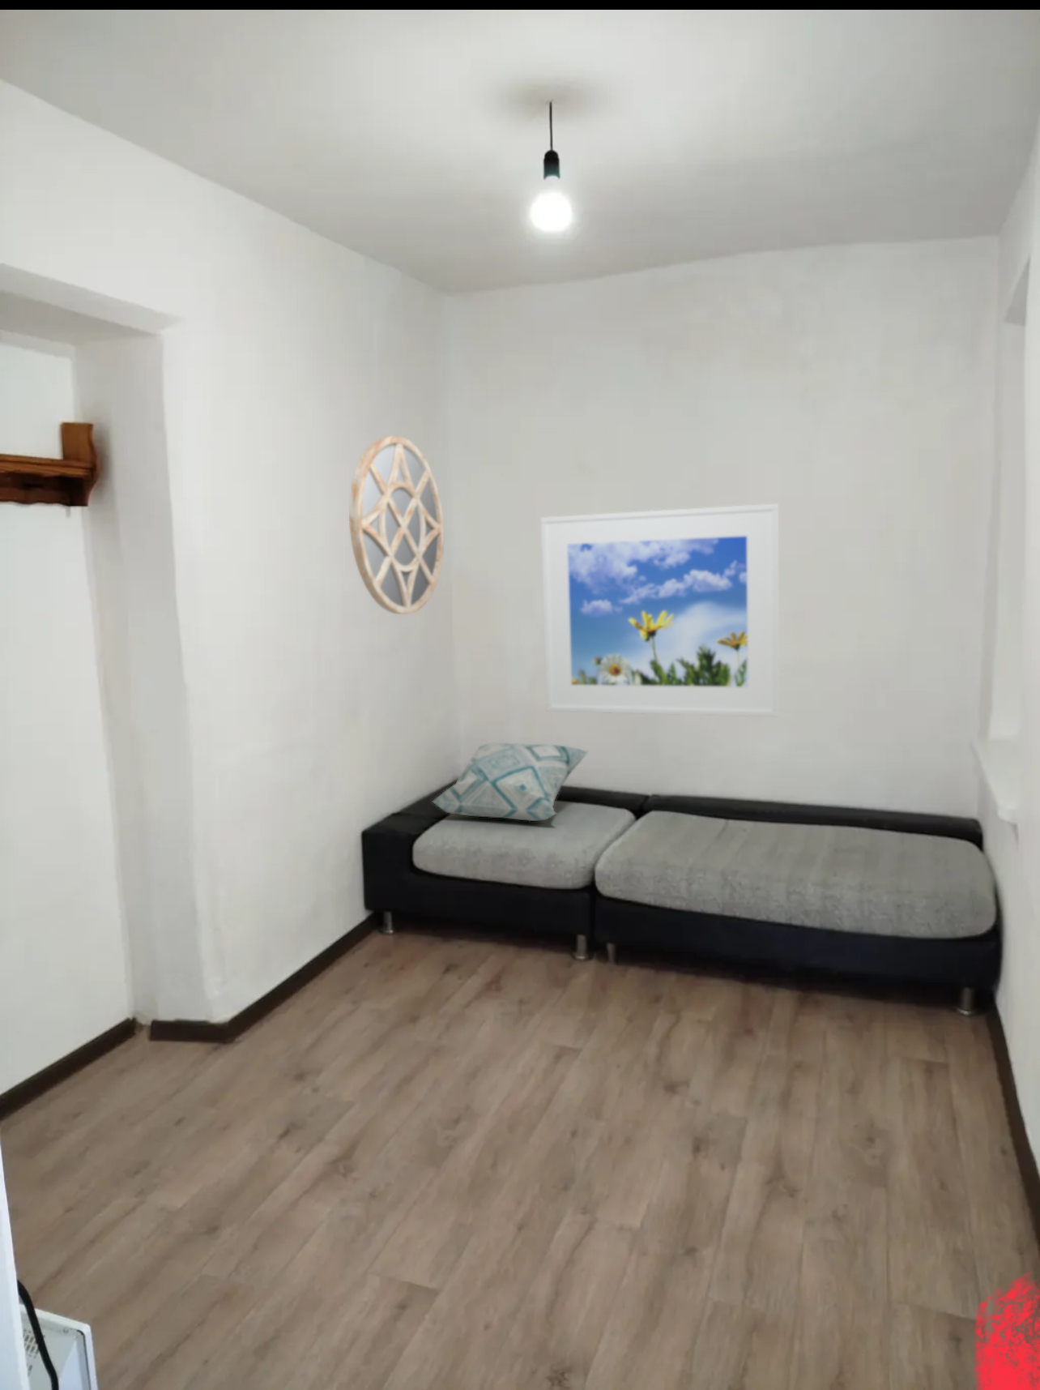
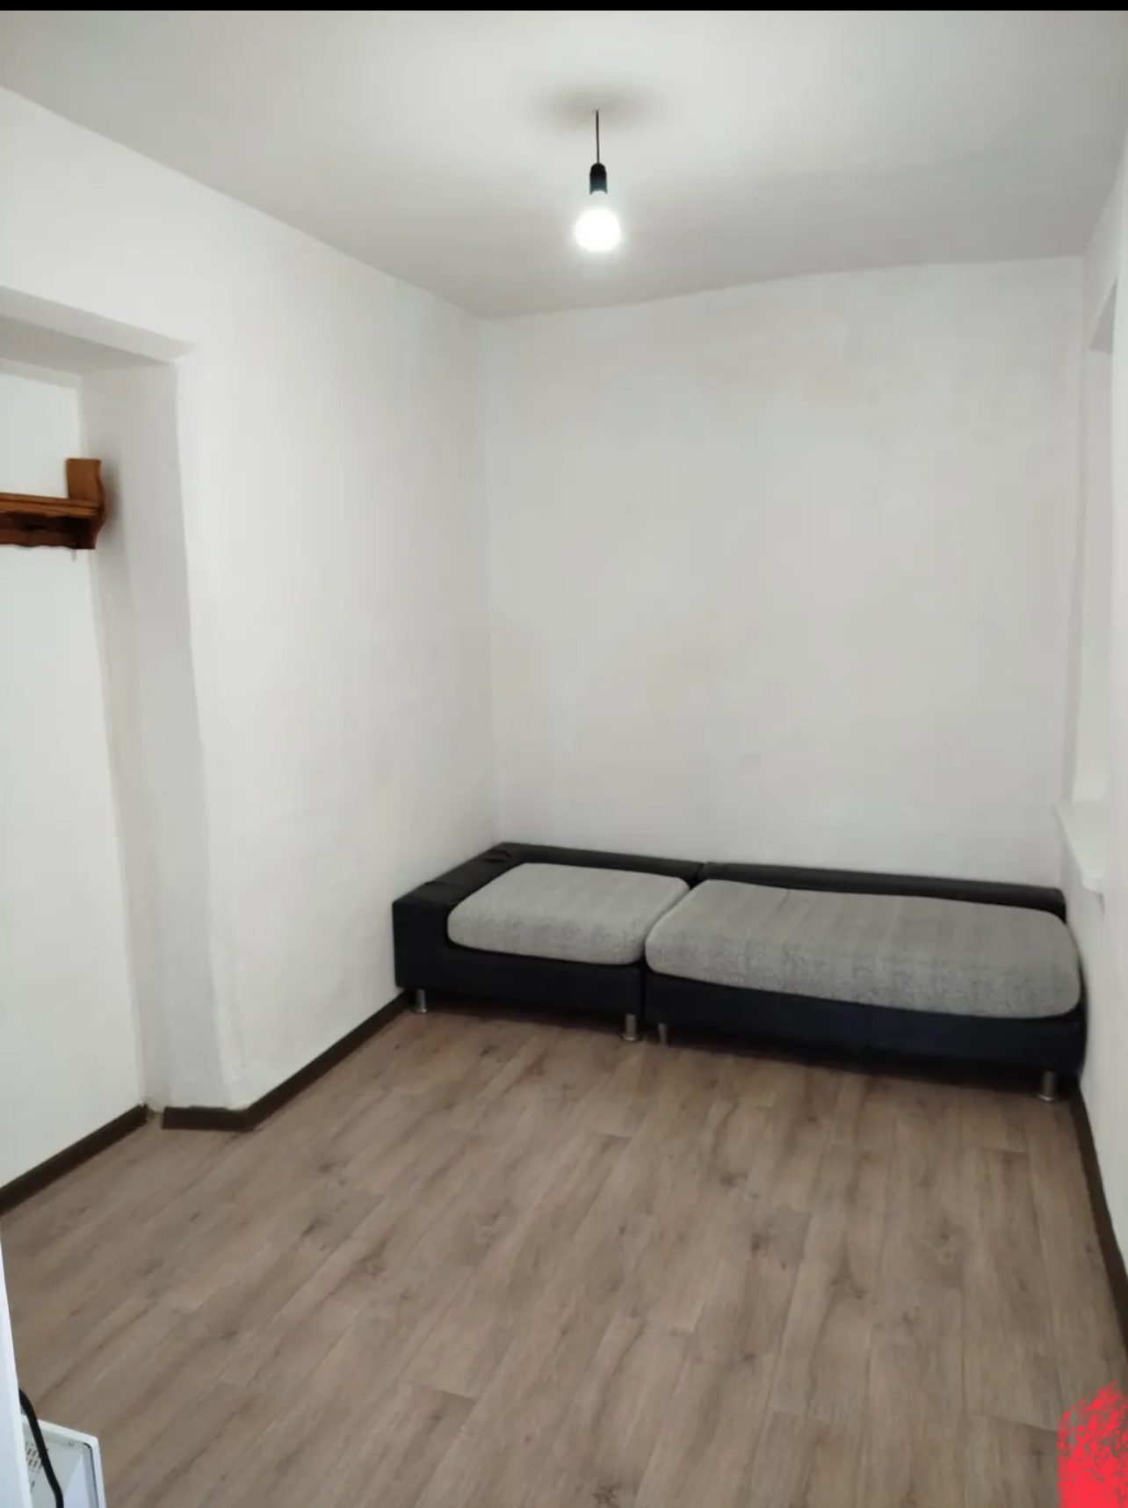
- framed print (655, 613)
- decorative pillow (513, 780)
- home mirror (400, 526)
